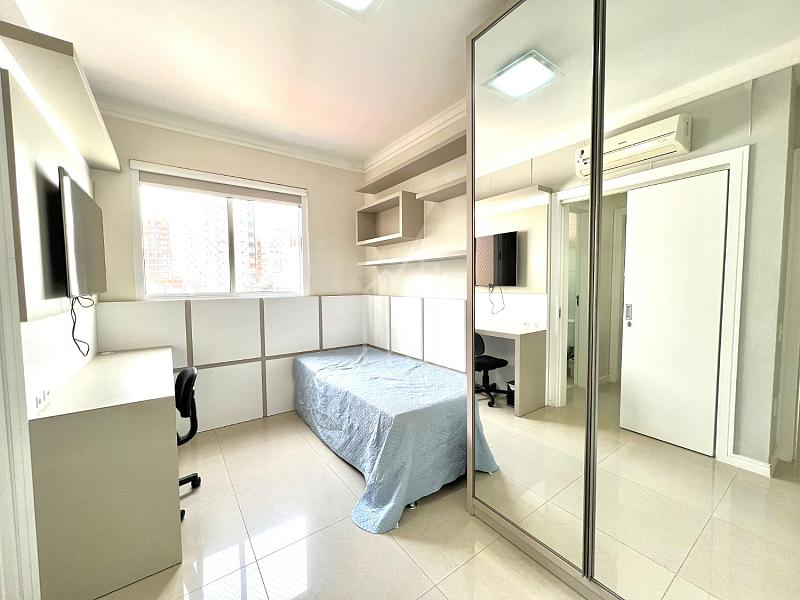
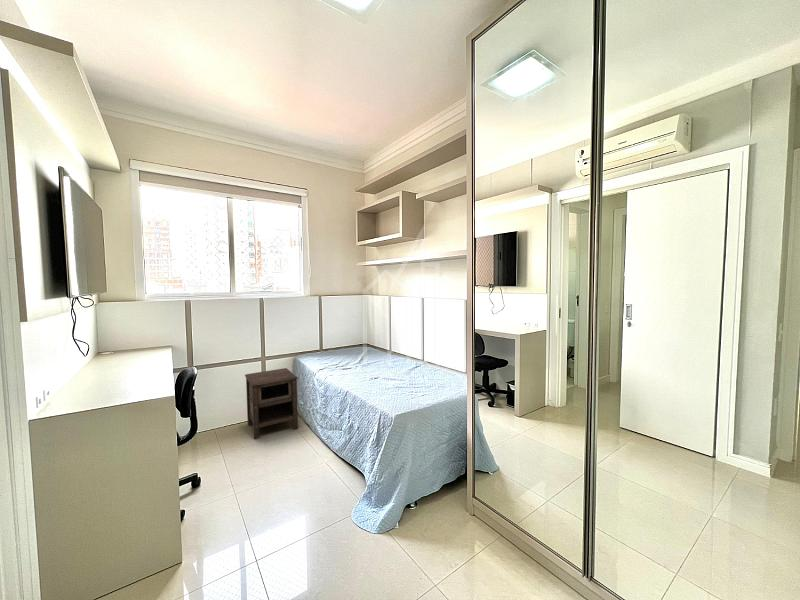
+ nightstand (271, 400)
